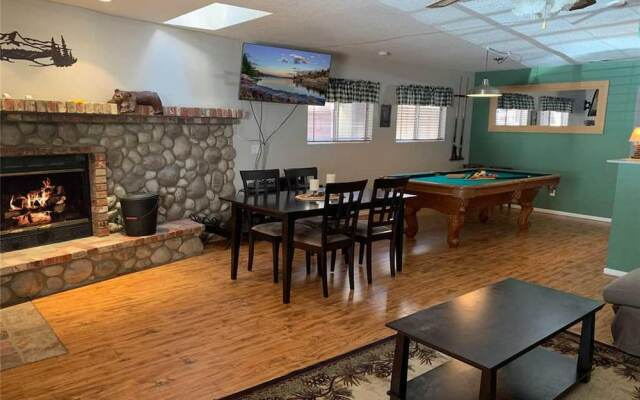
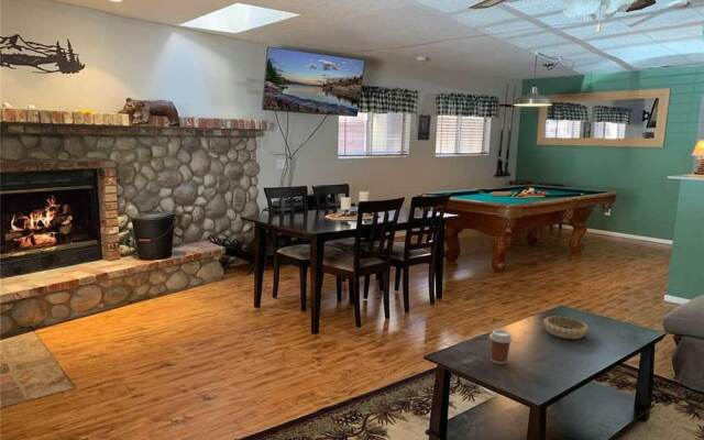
+ coffee cup (499, 346)
+ decorative bowl (565, 328)
